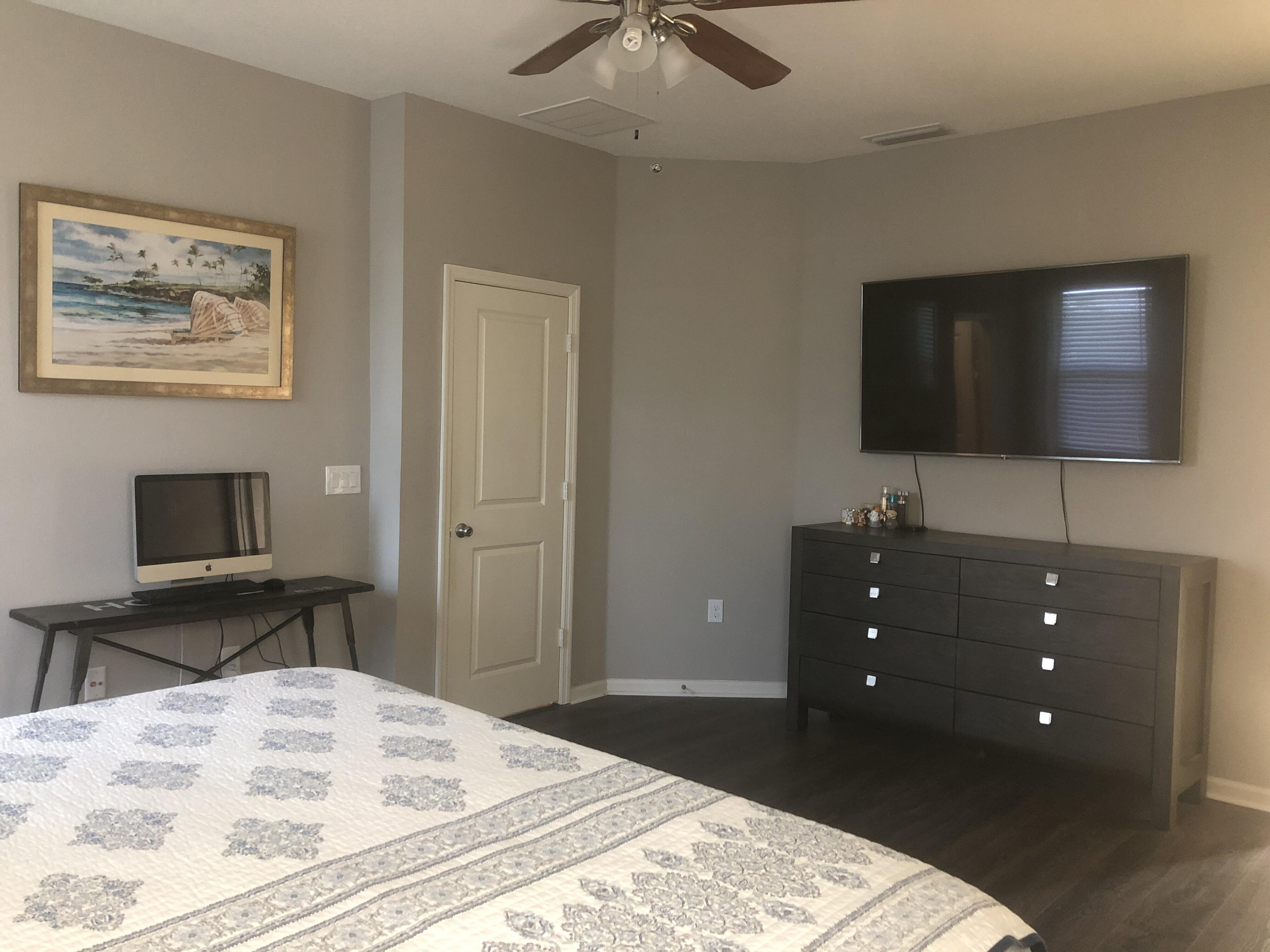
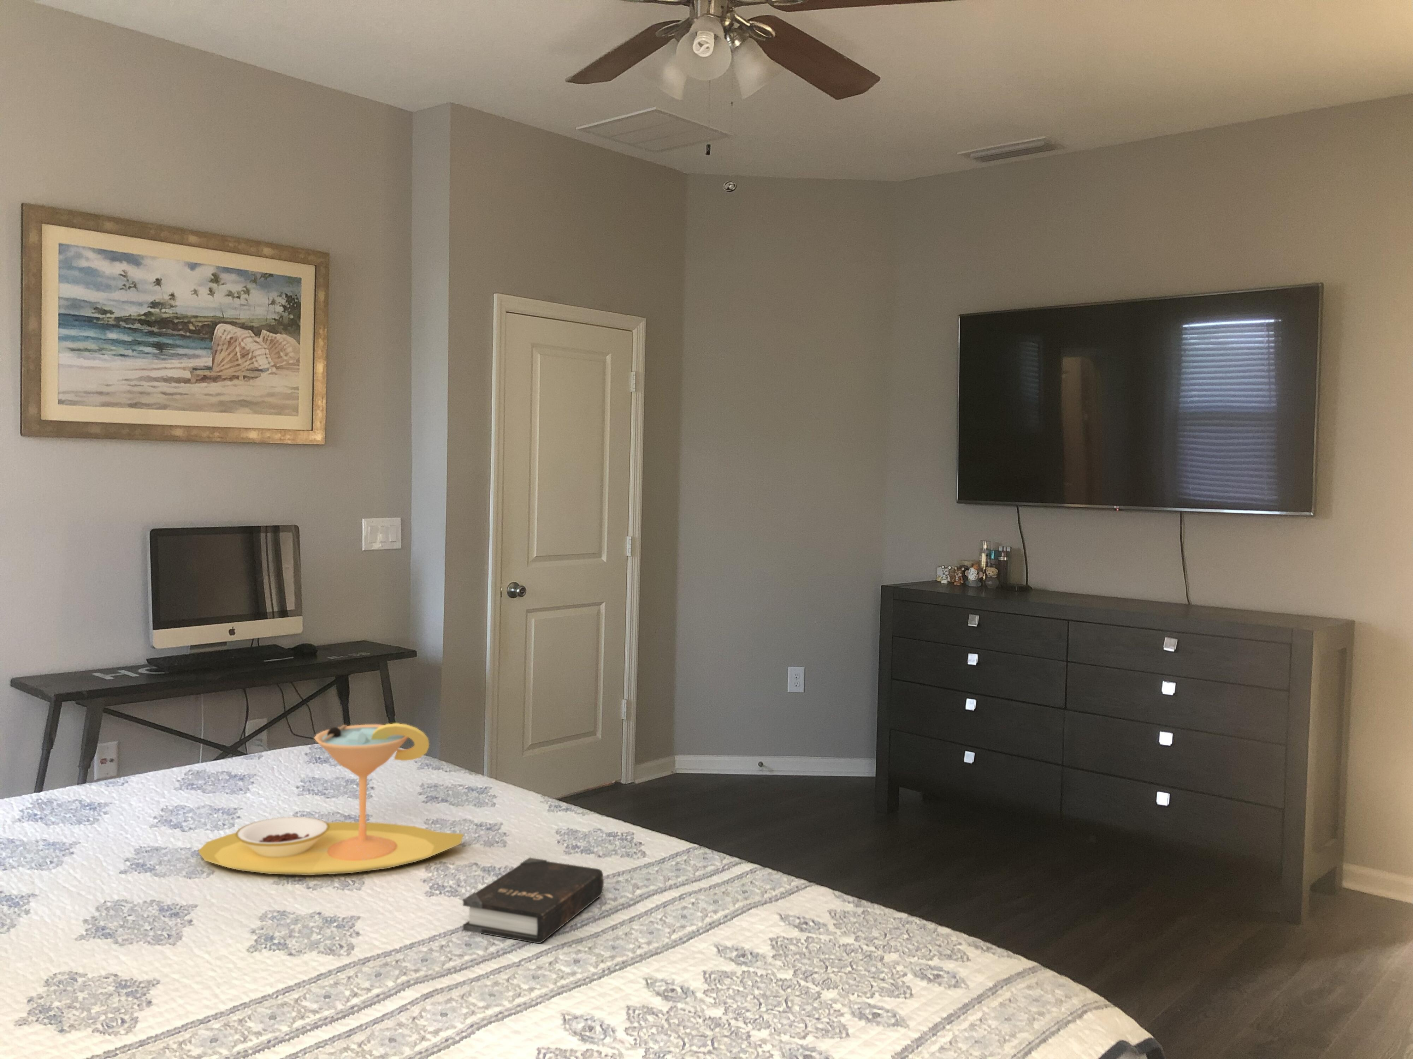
+ hardback book (536, 899)
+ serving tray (344, 768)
